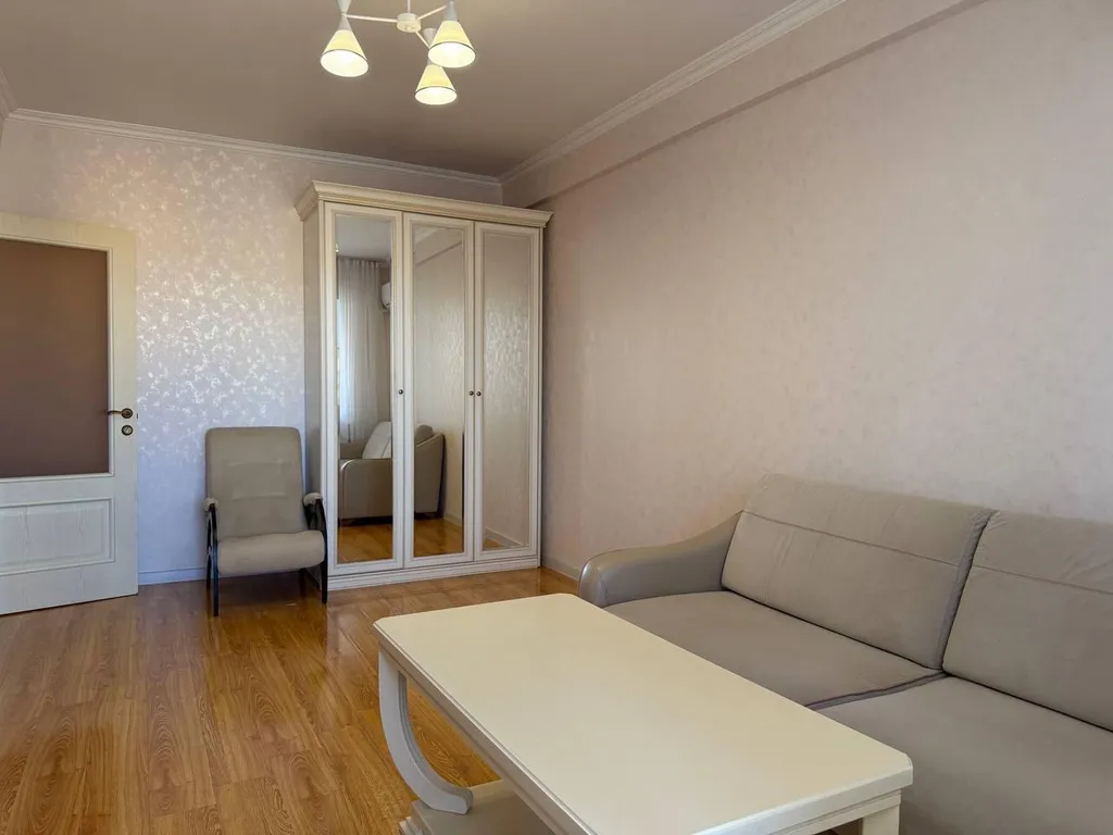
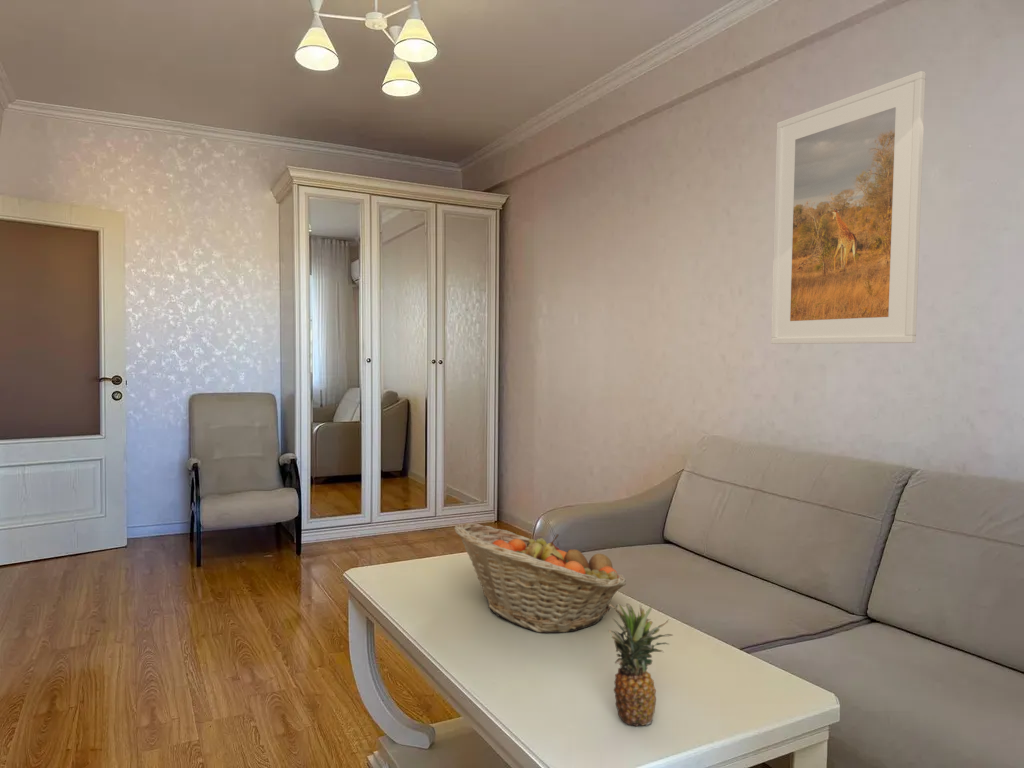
+ fruit (639, 663)
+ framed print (839, 222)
+ fruit basket (537, 568)
